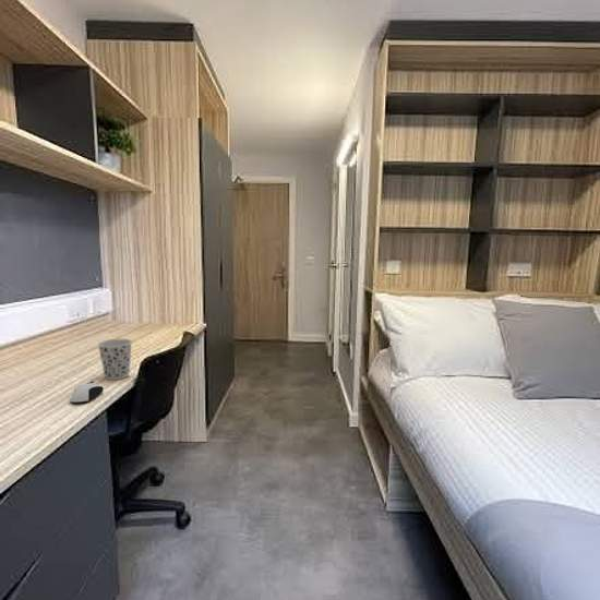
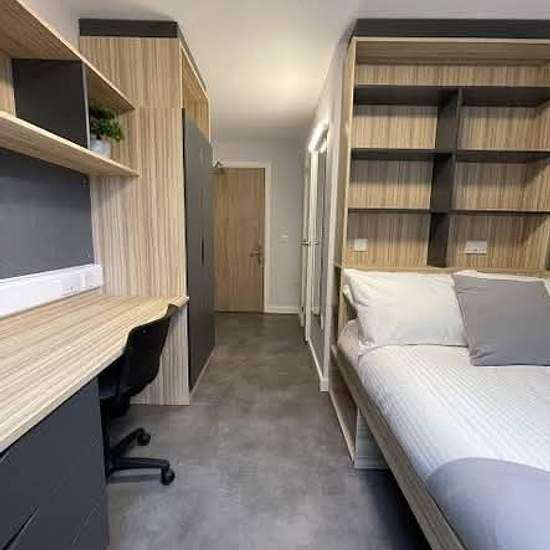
- cup (116, 359)
- computer mouse (86, 389)
